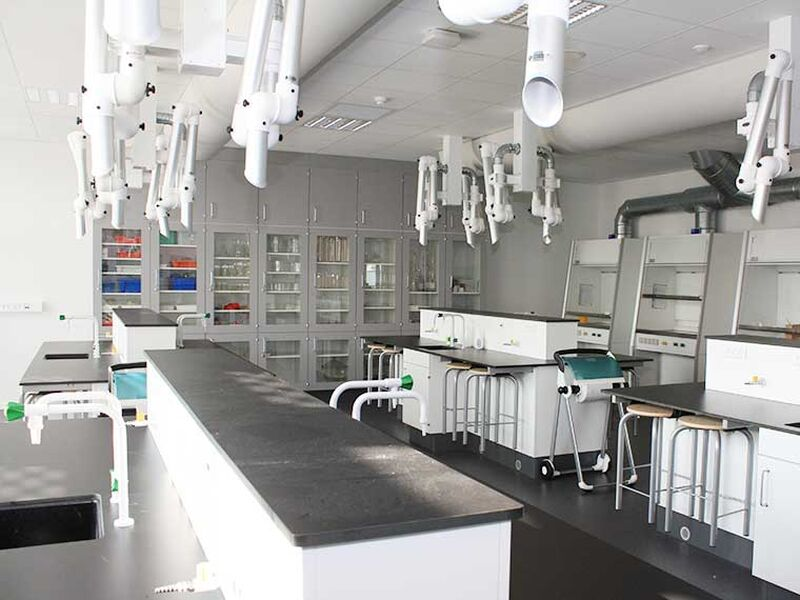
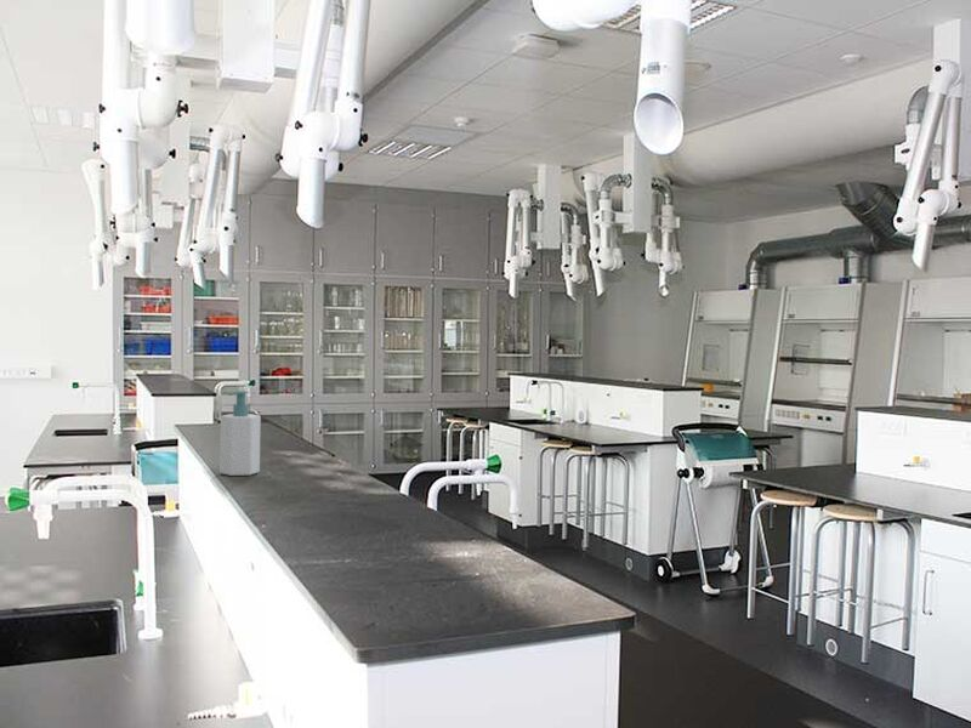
+ soap bottle (240, 432)
